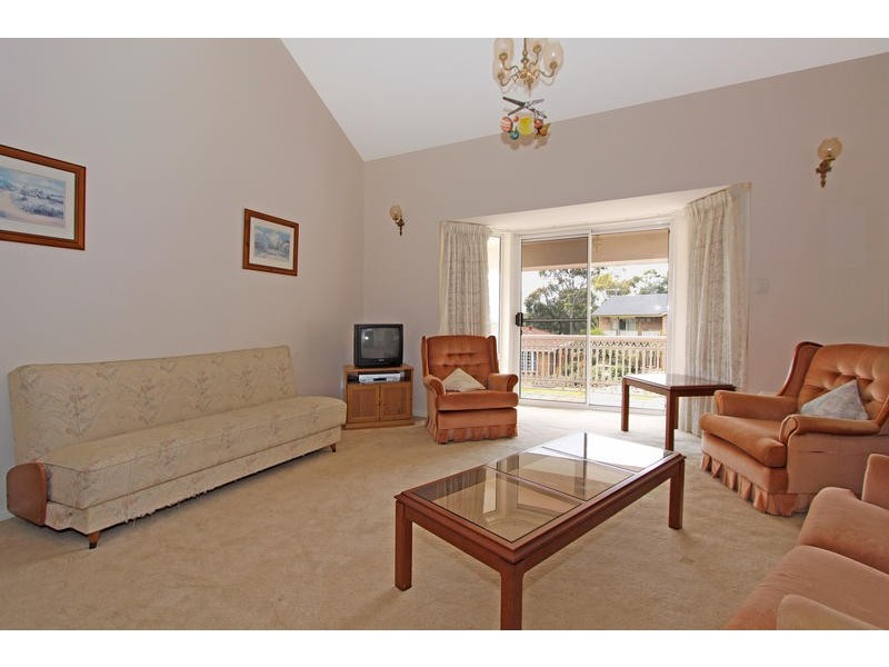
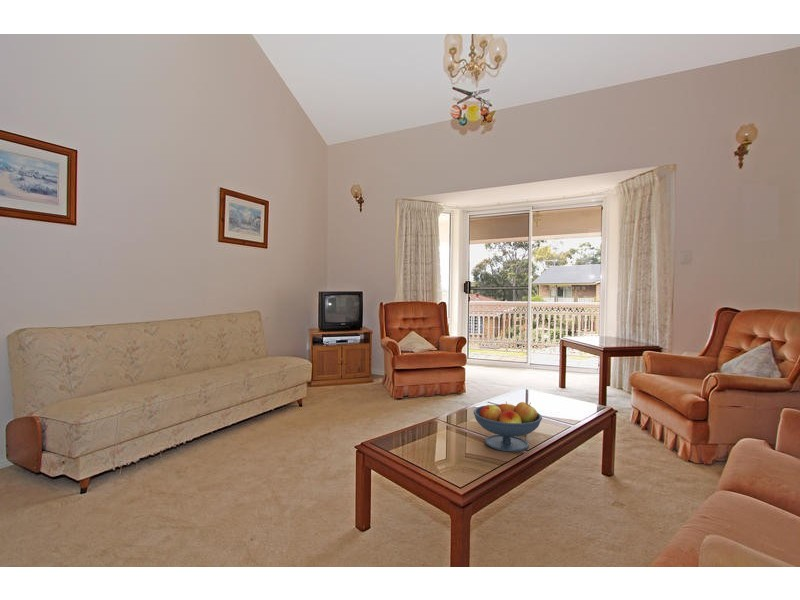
+ fruit bowl (506, 423)
